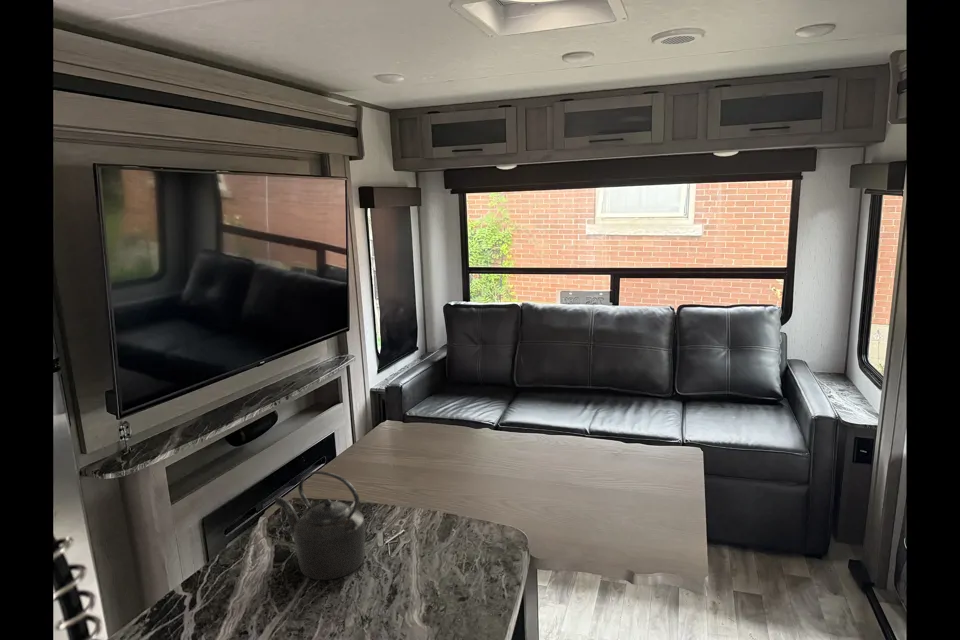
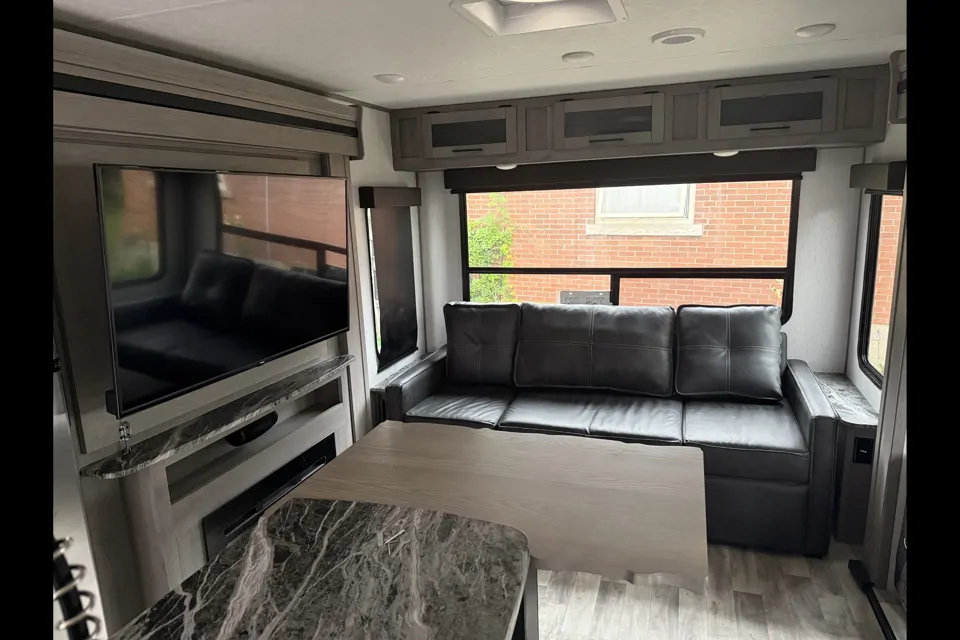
- kettle (315, 514)
